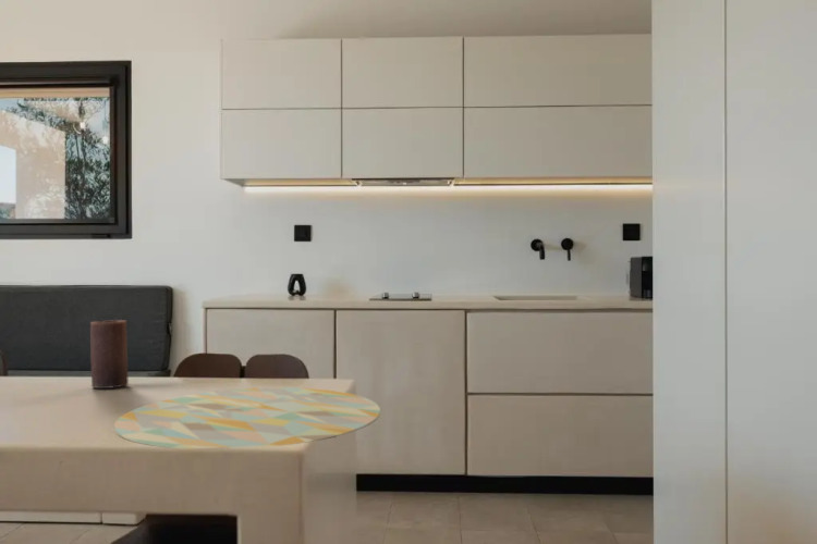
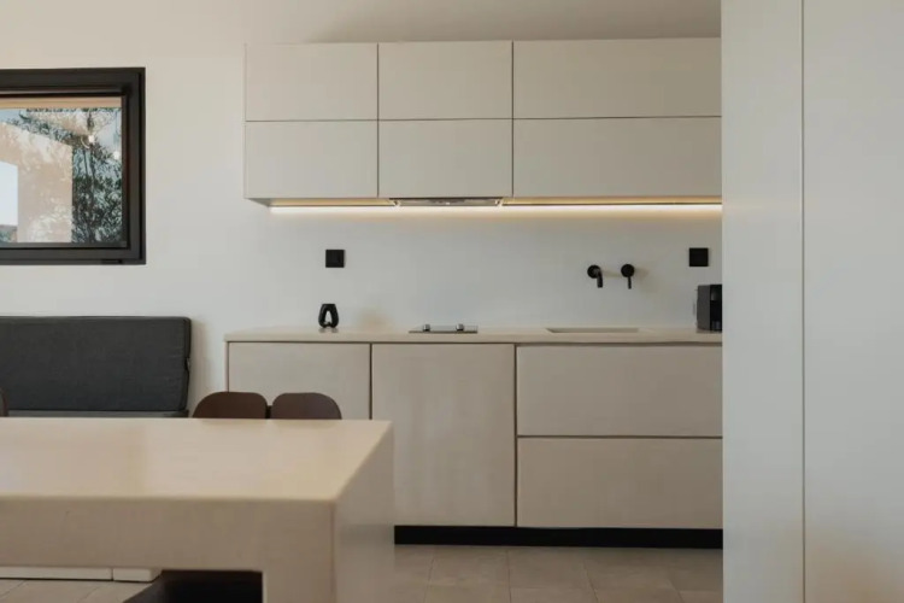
- decorative tray (254, 412)
- candle (109, 354)
